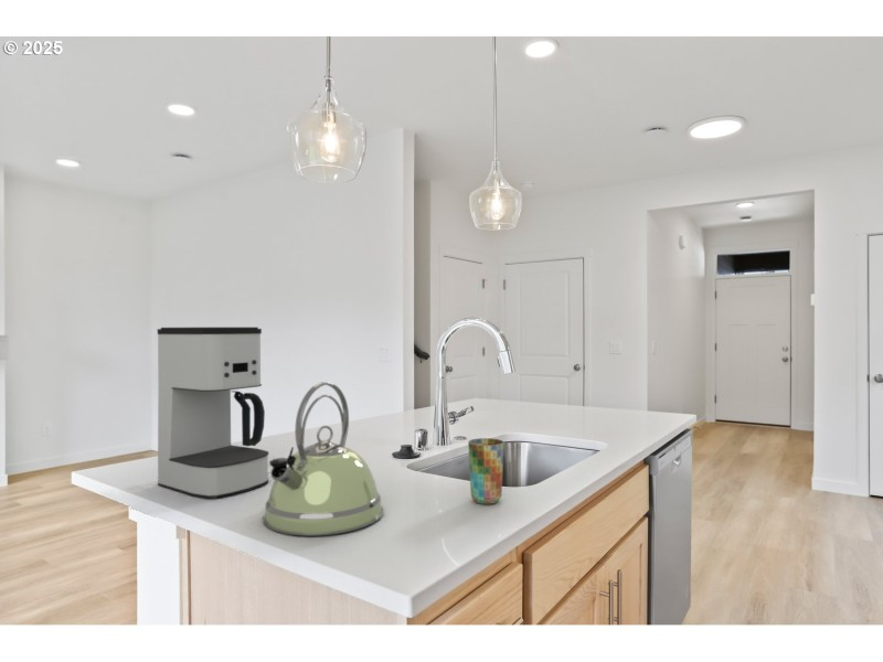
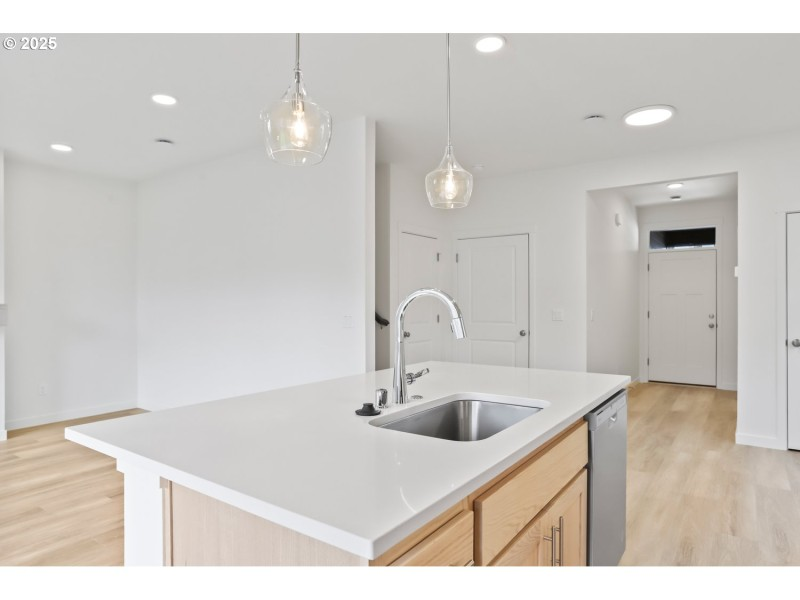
- coffee maker (223, 404)
- kettle (319, 449)
- cup (486, 470)
